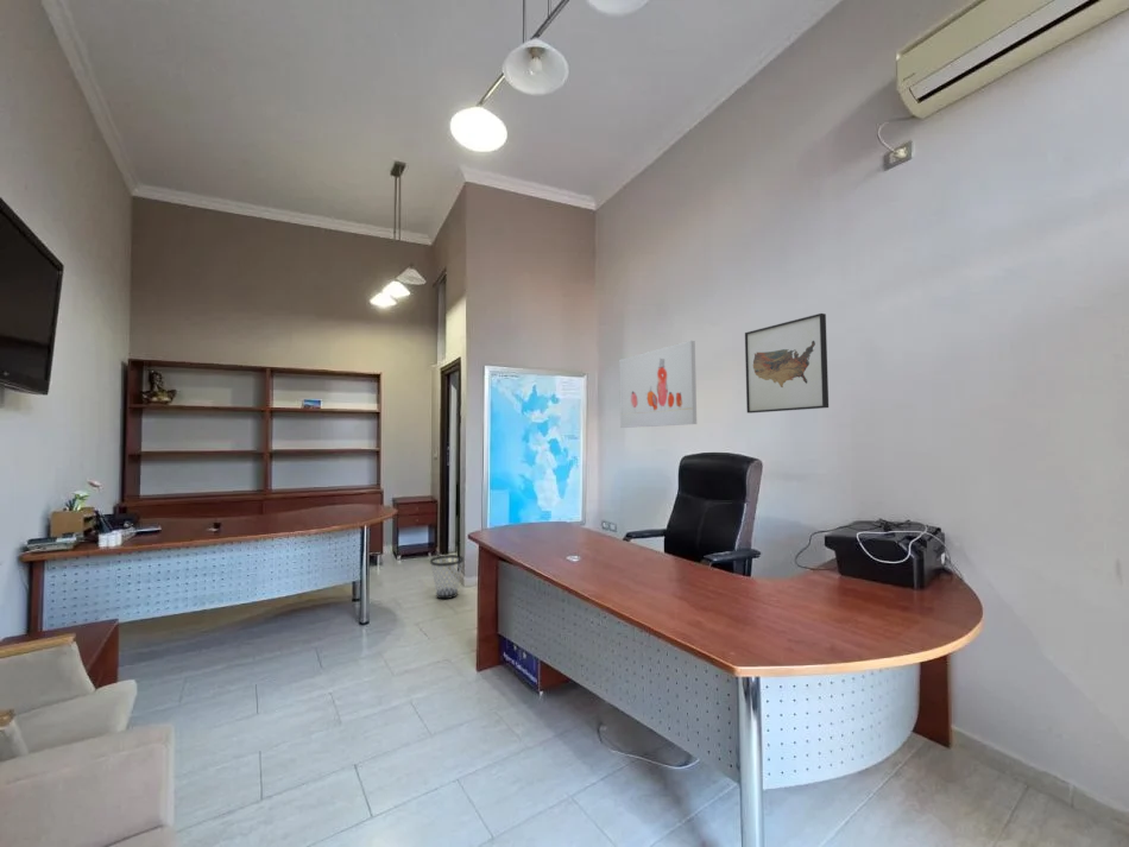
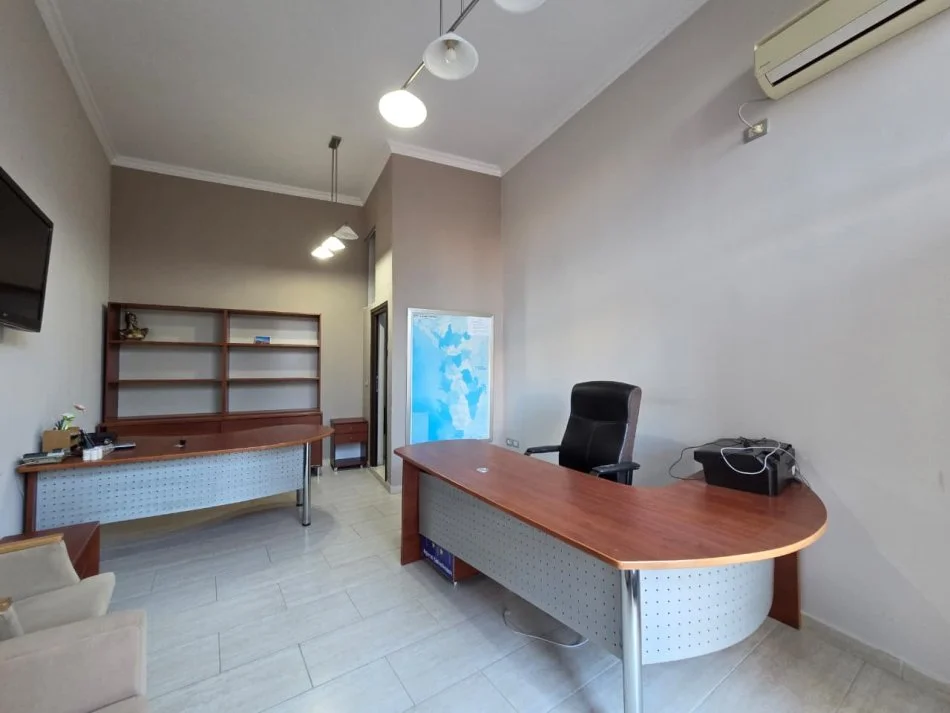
- wall art (783, 367)
- wall art (654, 388)
- wastebasket (446, 577)
